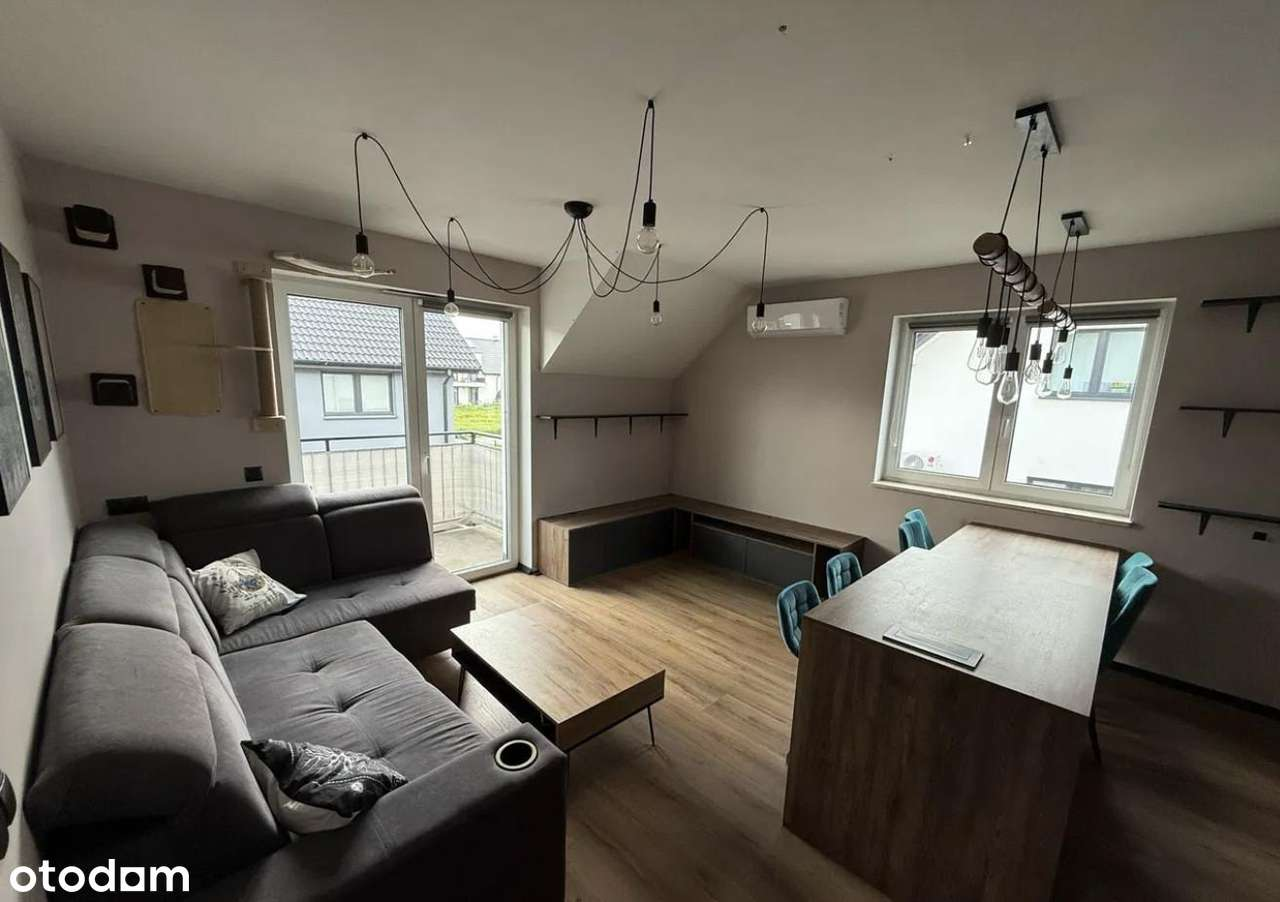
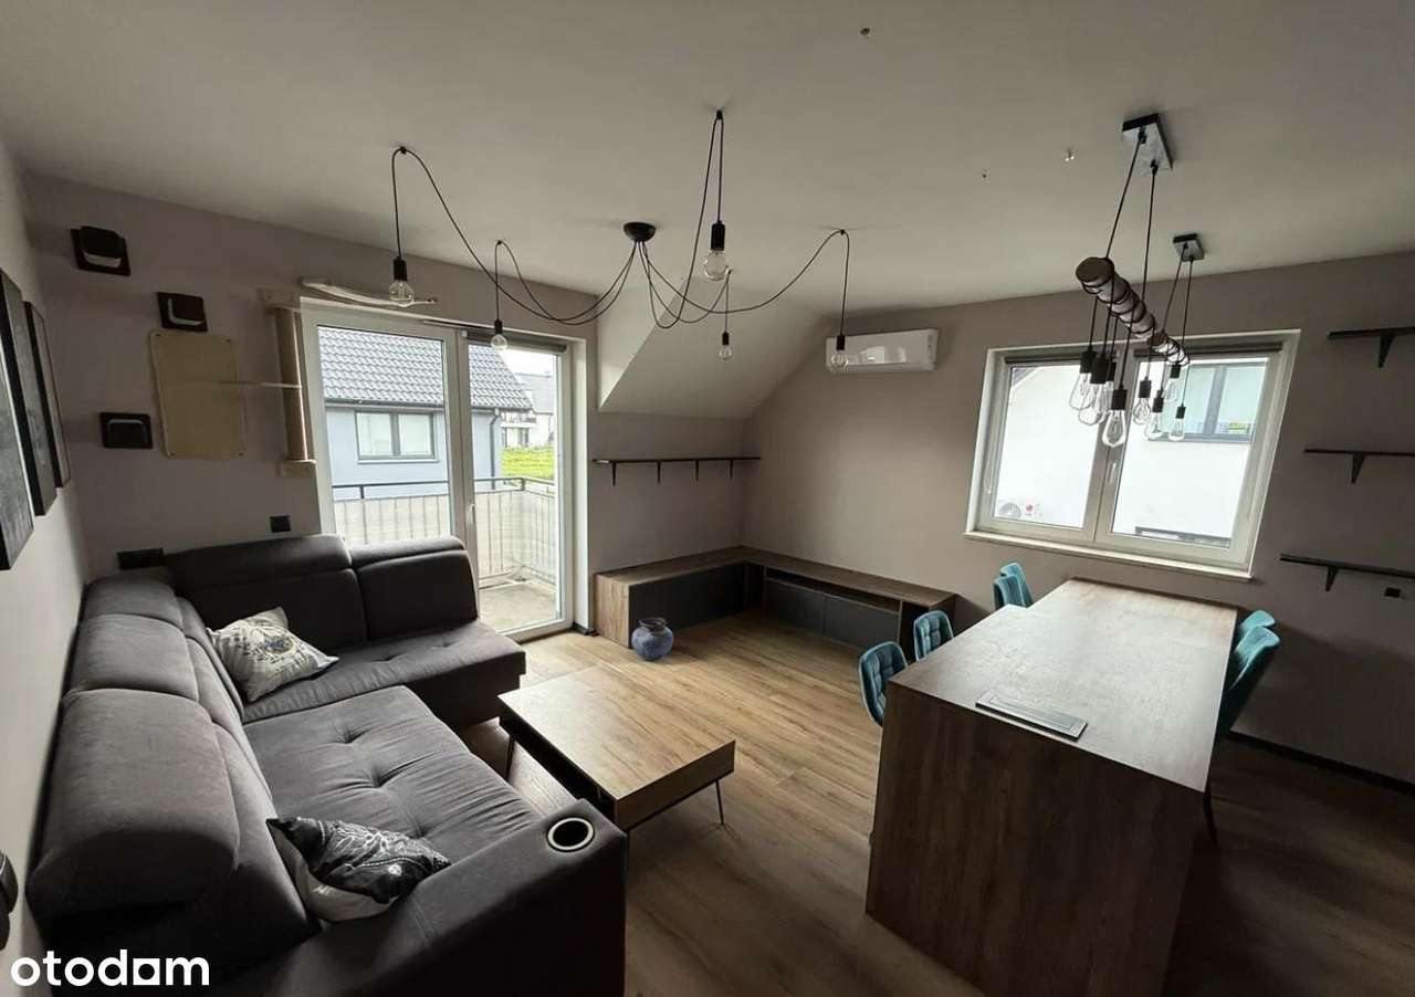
+ vase (652, 638)
